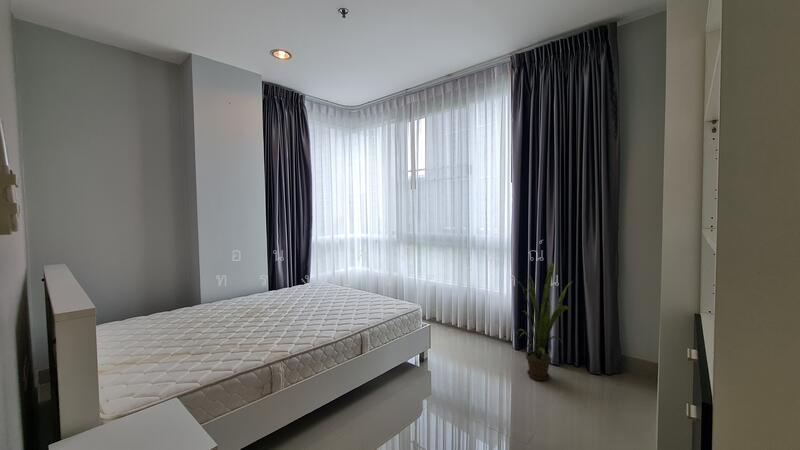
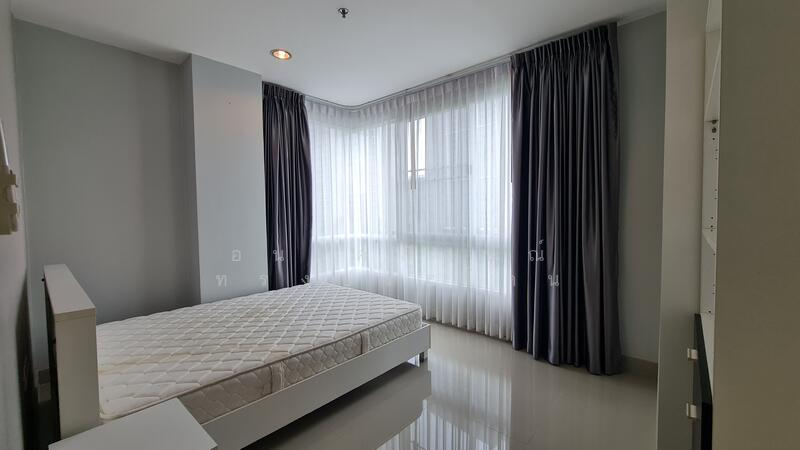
- house plant (538, 319)
